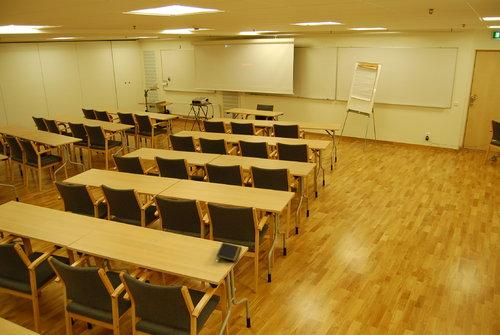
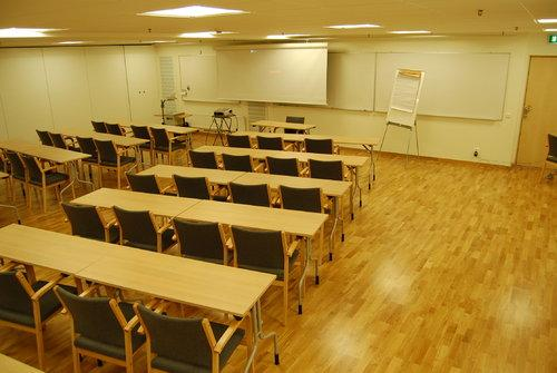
- notepad (229, 251)
